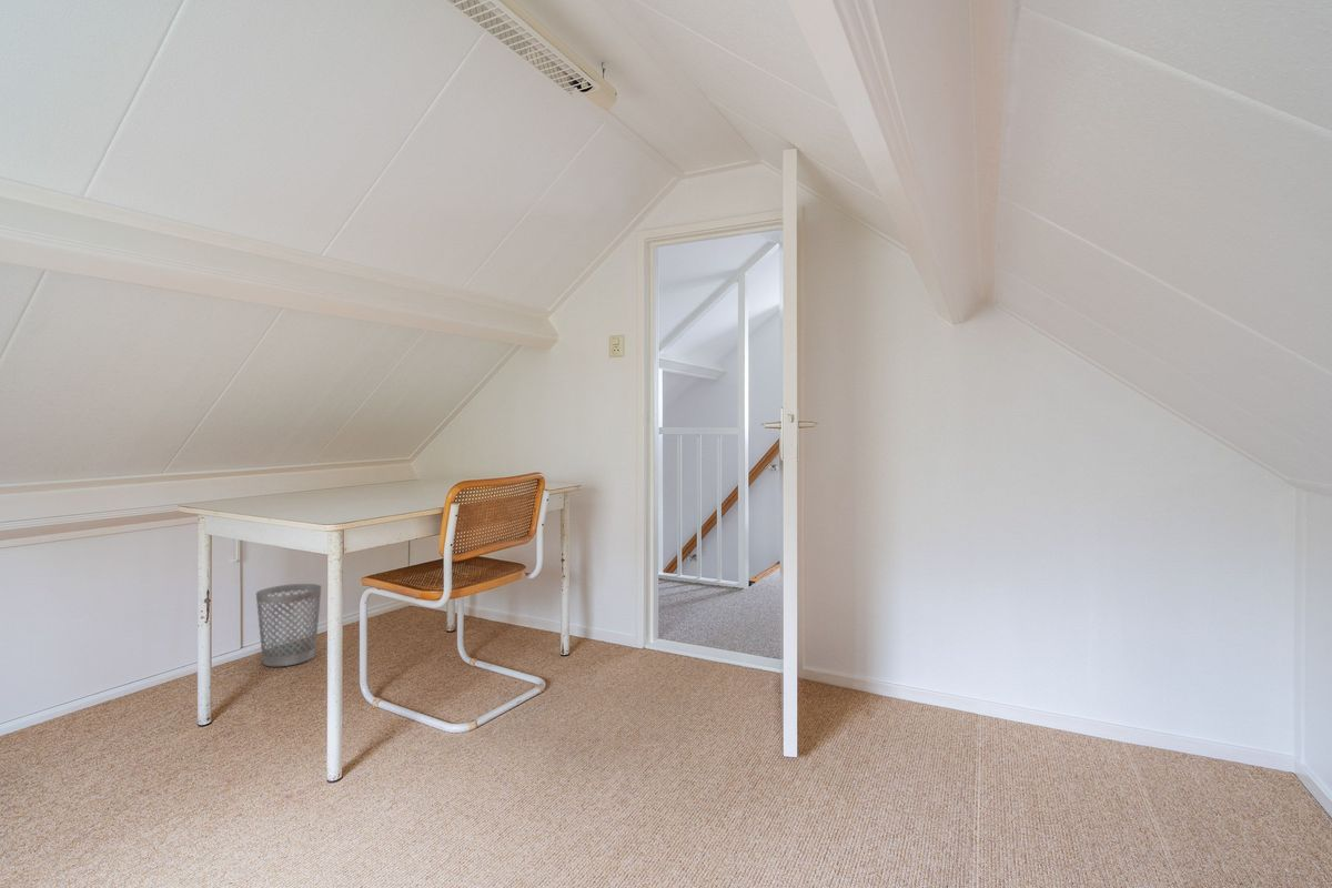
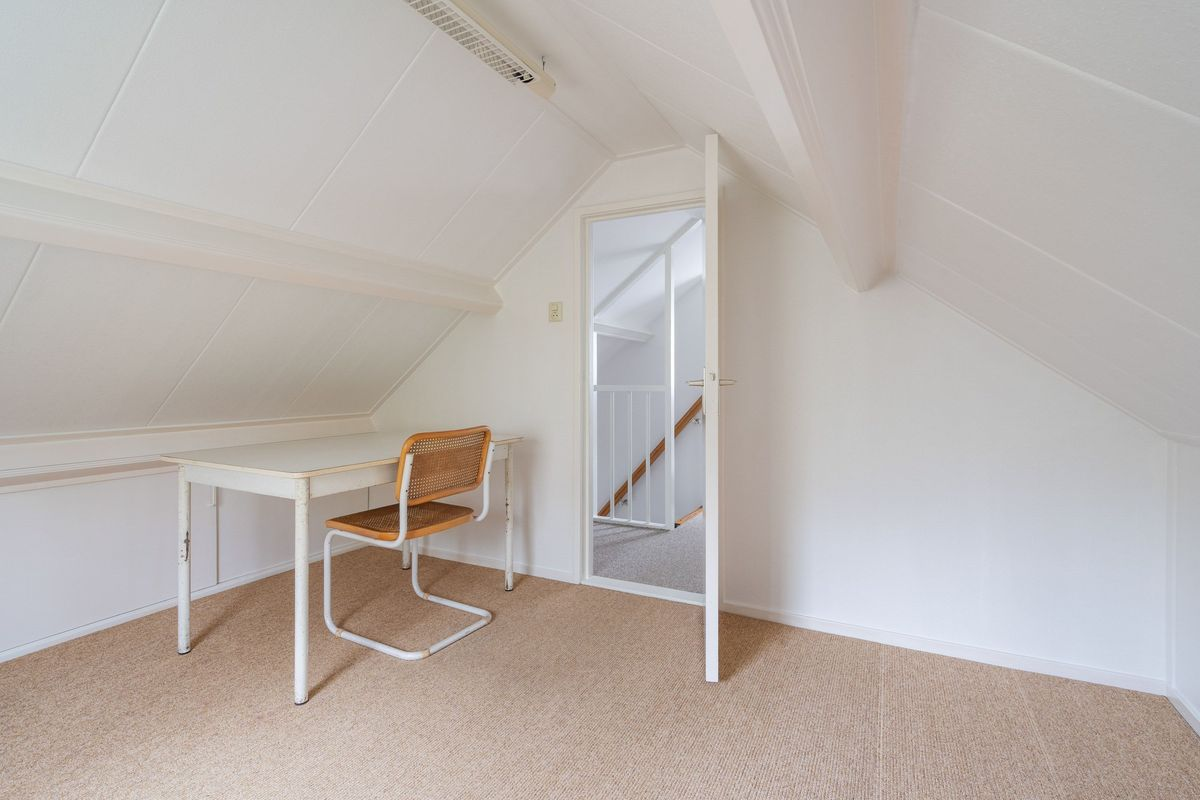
- wastebasket (289, 624)
